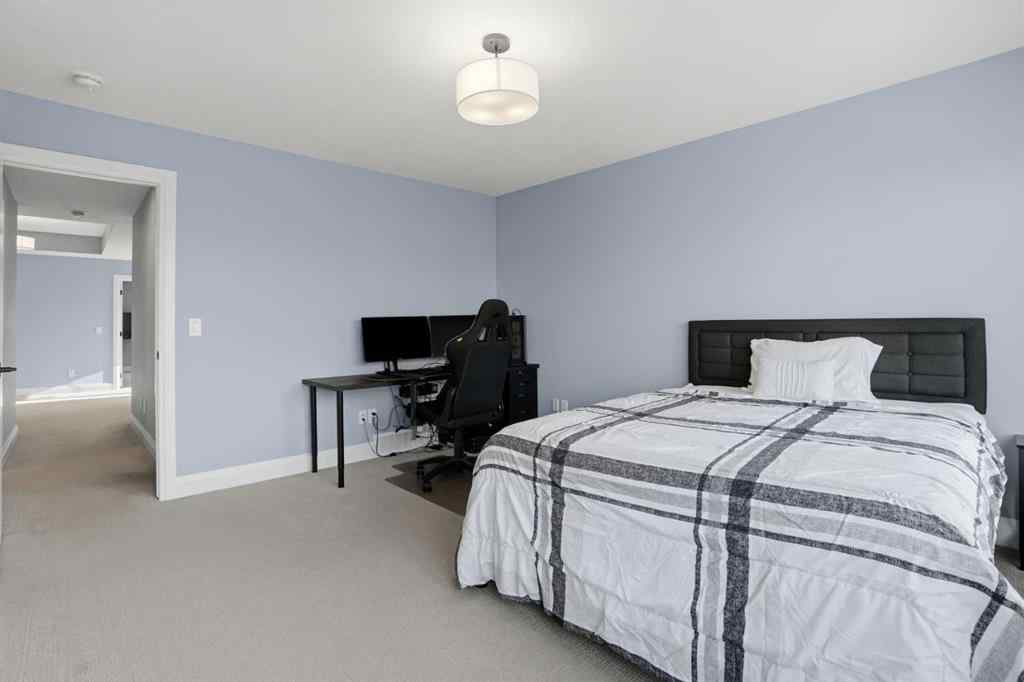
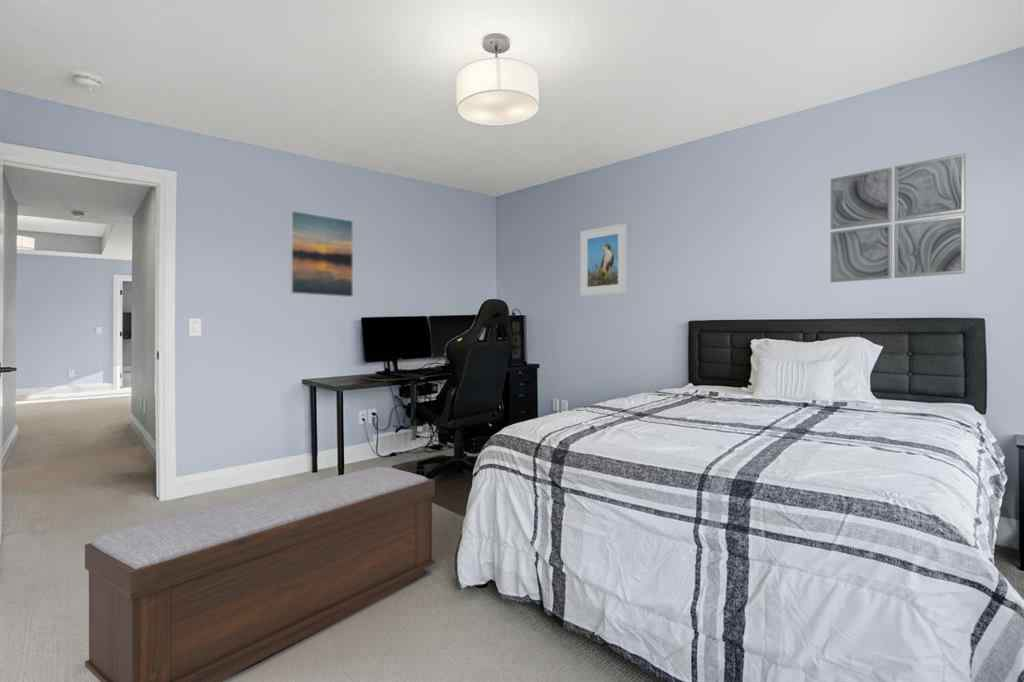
+ bench (291, 557)
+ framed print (322, 255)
+ wall art (891, 221)
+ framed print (602, 261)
